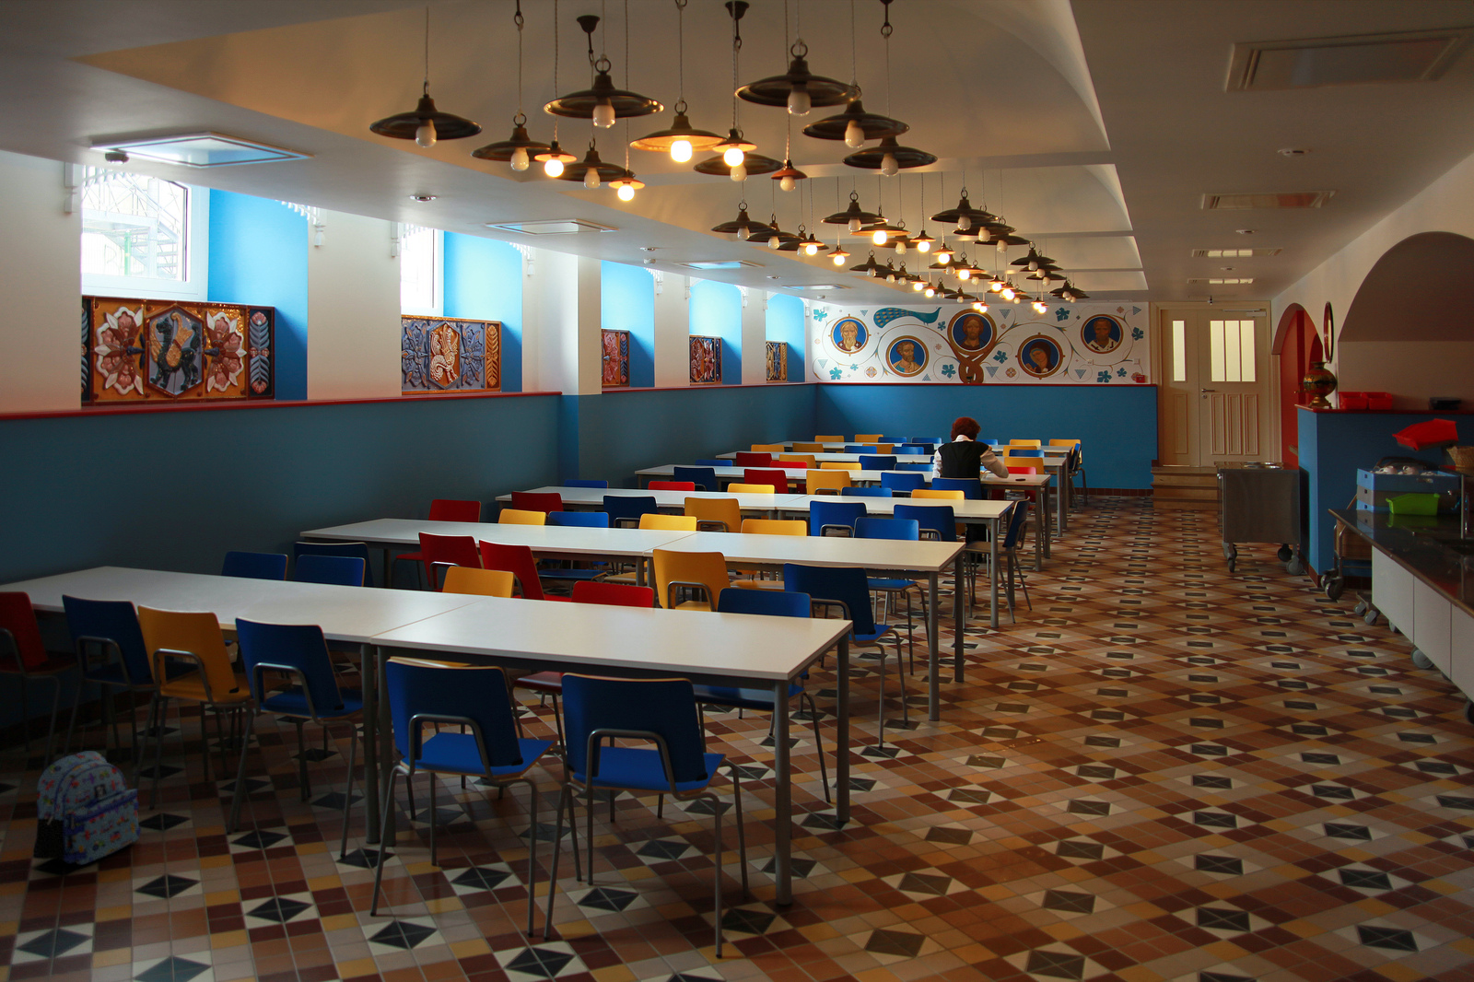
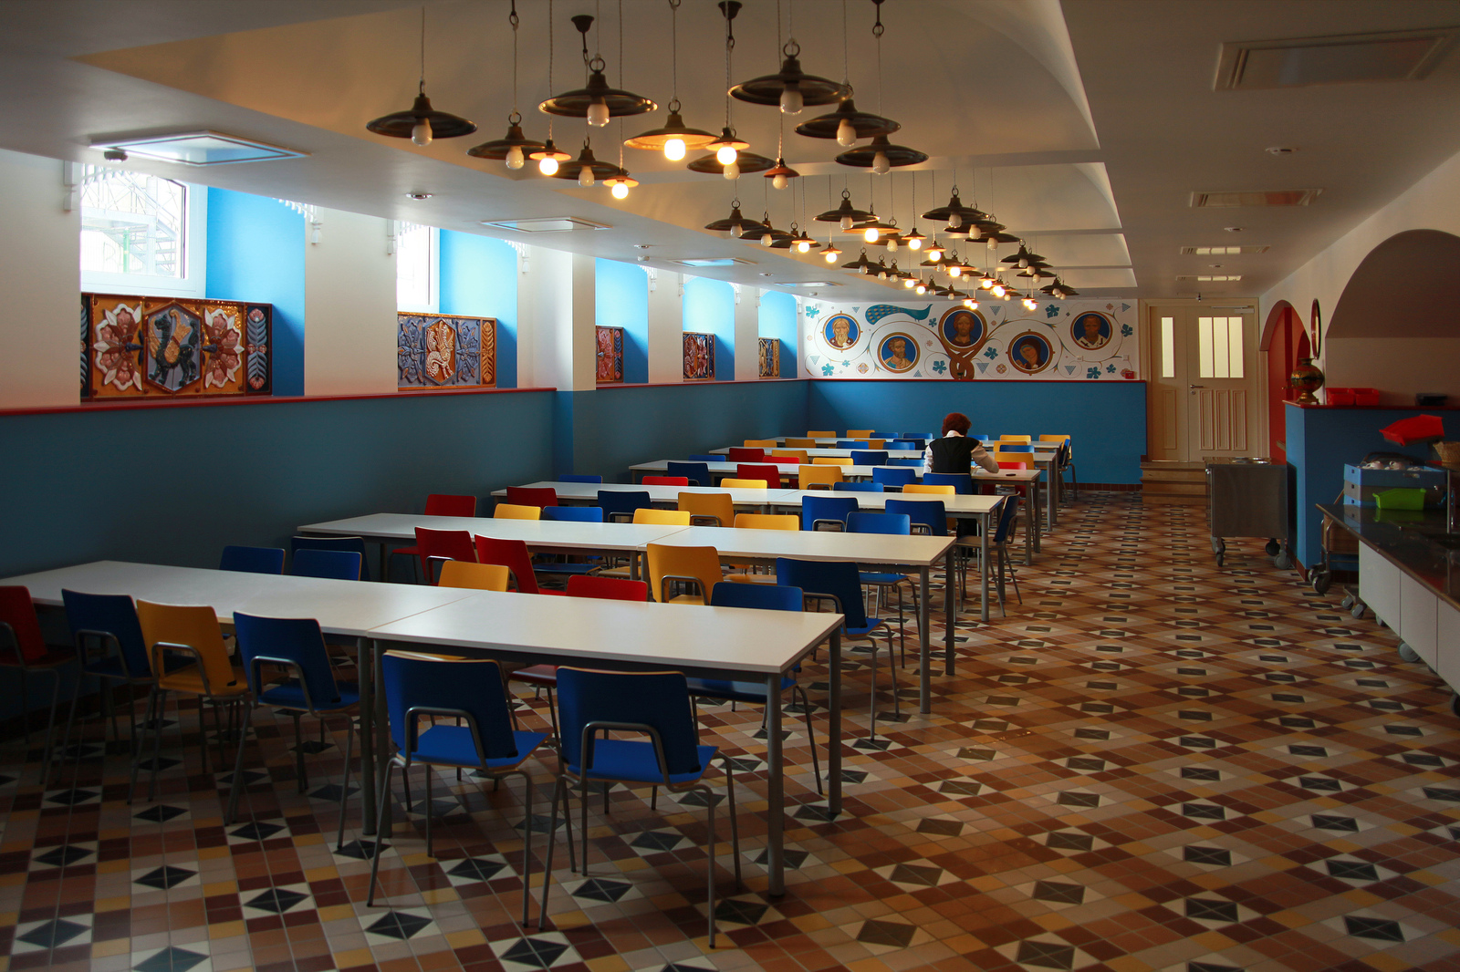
- backpack (88, 803)
